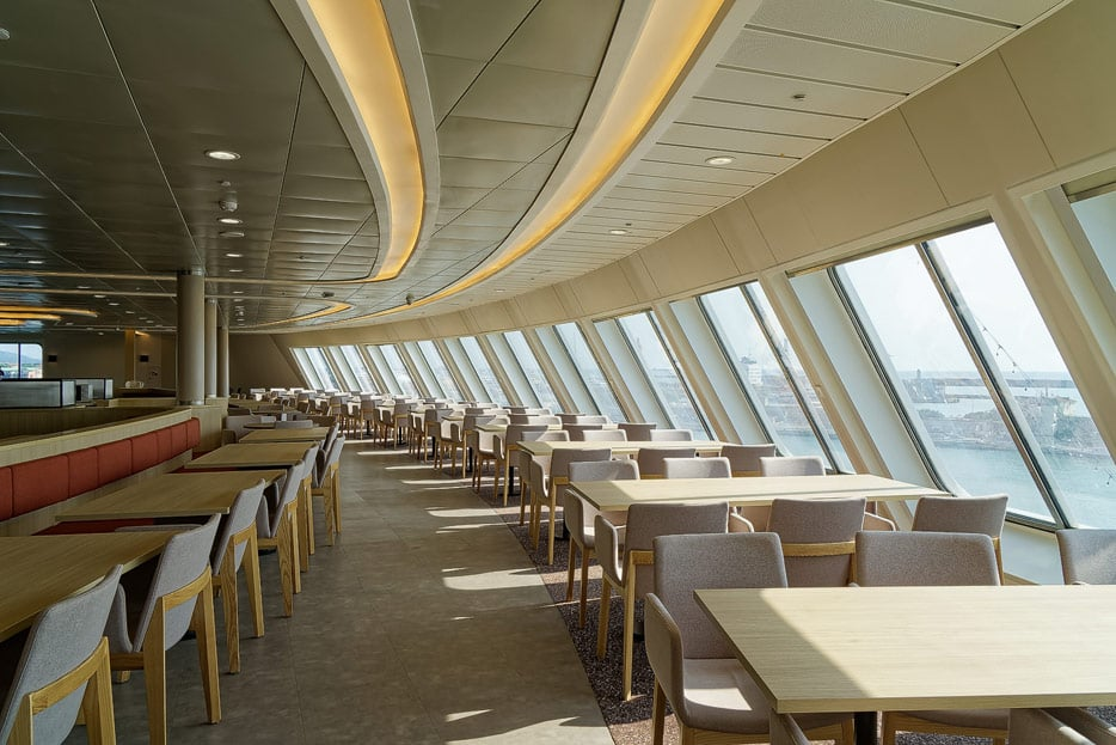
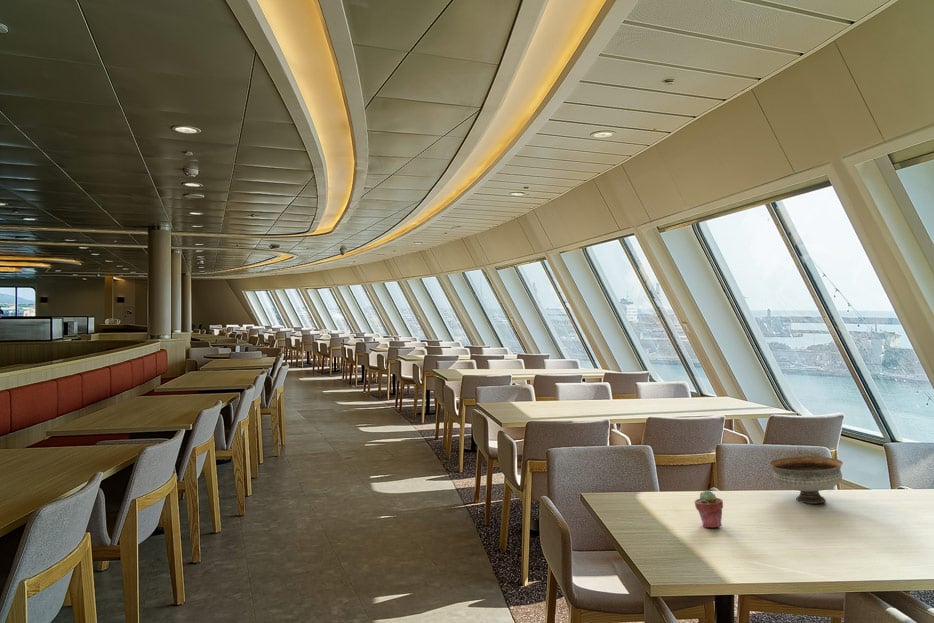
+ bowl (807, 481)
+ potted succulent (709, 507)
